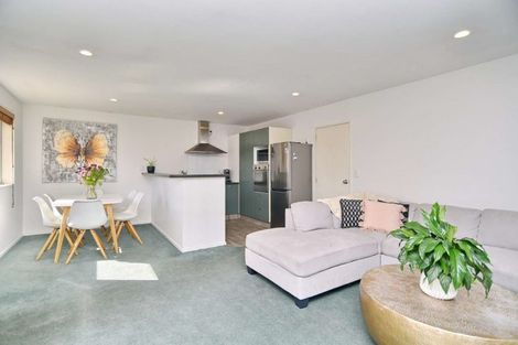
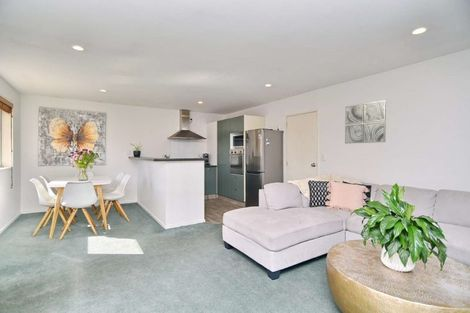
+ wall art (364, 122)
